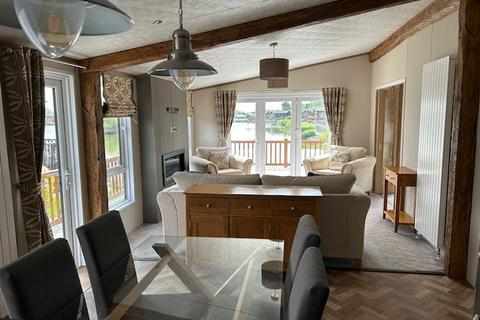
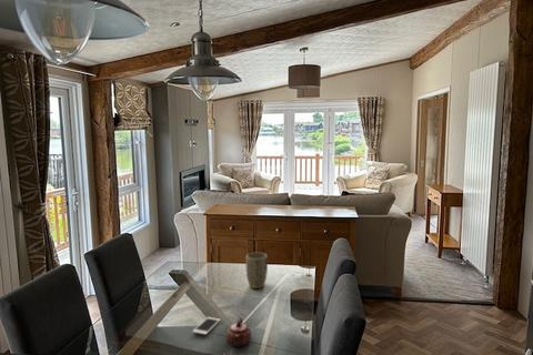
+ cell phone (207, 325)
+ teapot (239, 331)
+ plant pot (257, 270)
